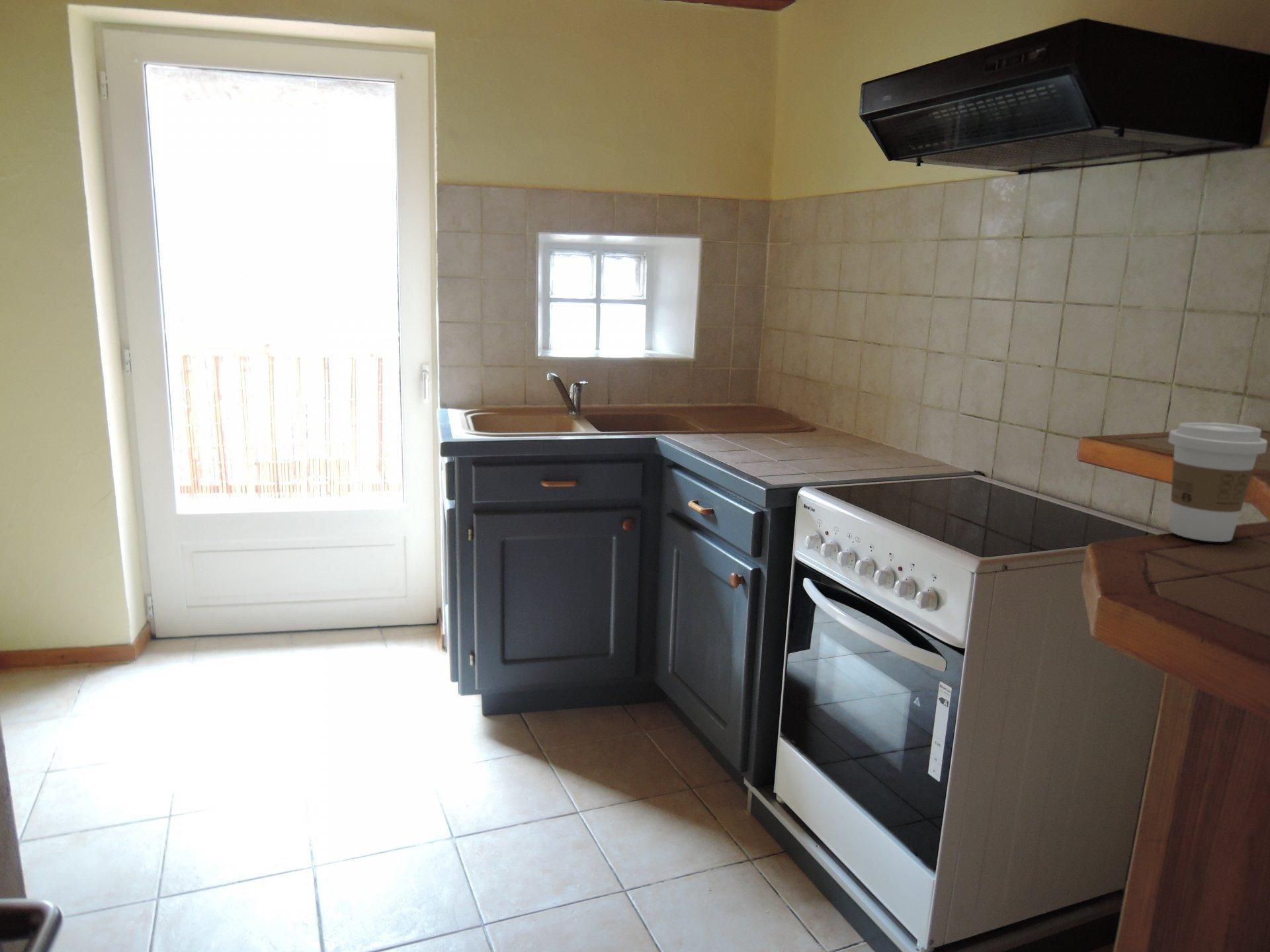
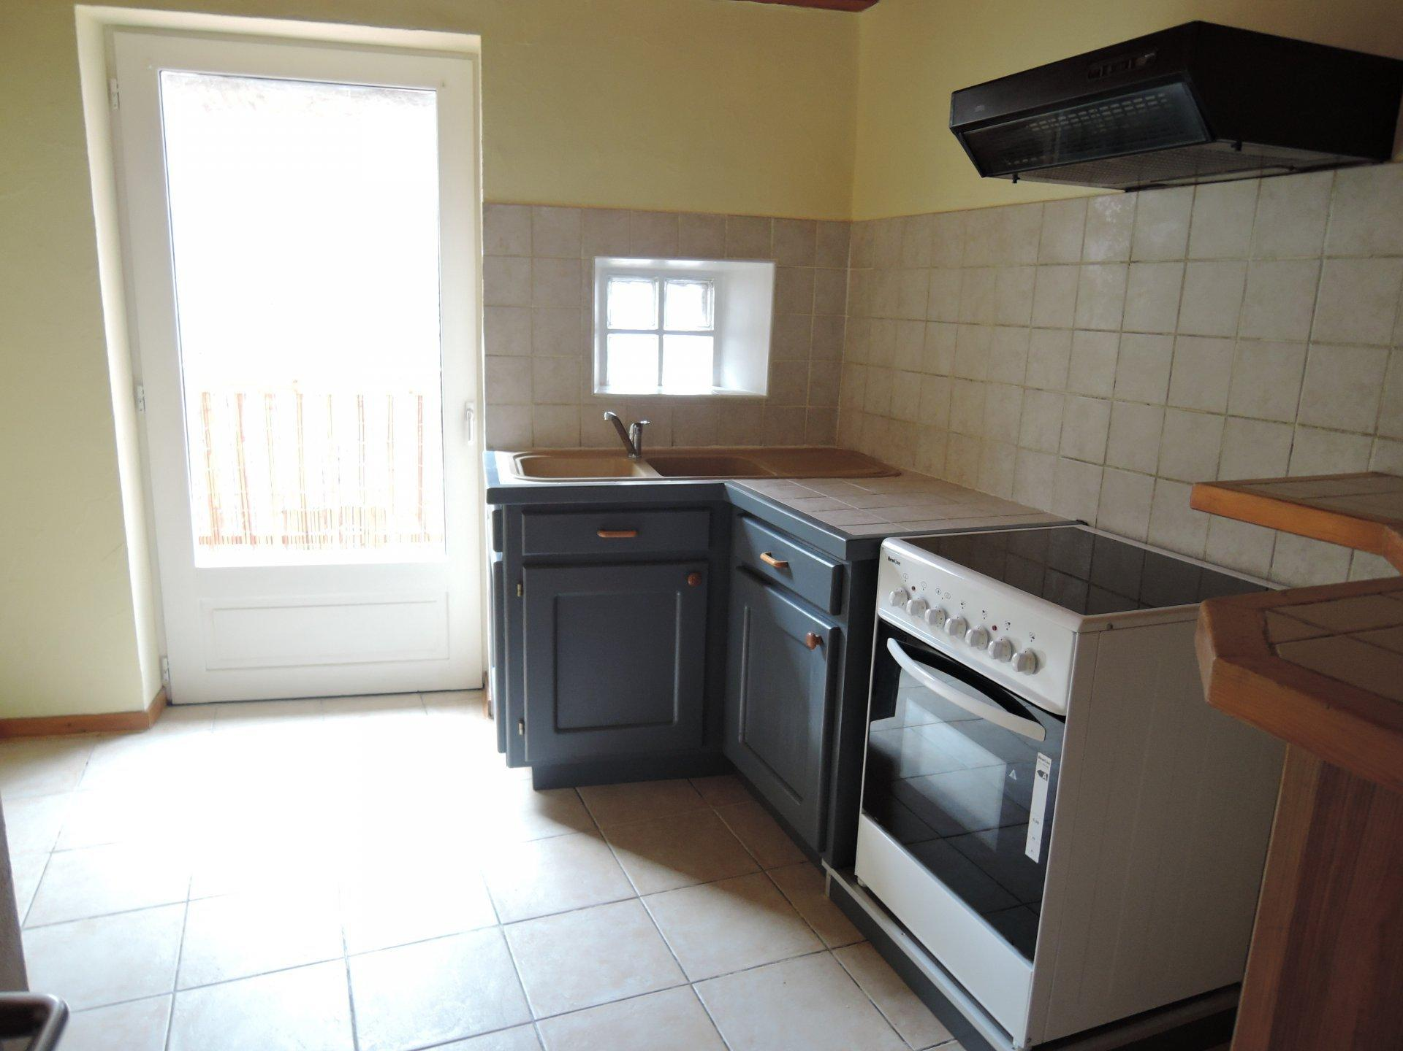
- coffee cup (1210, 480)
